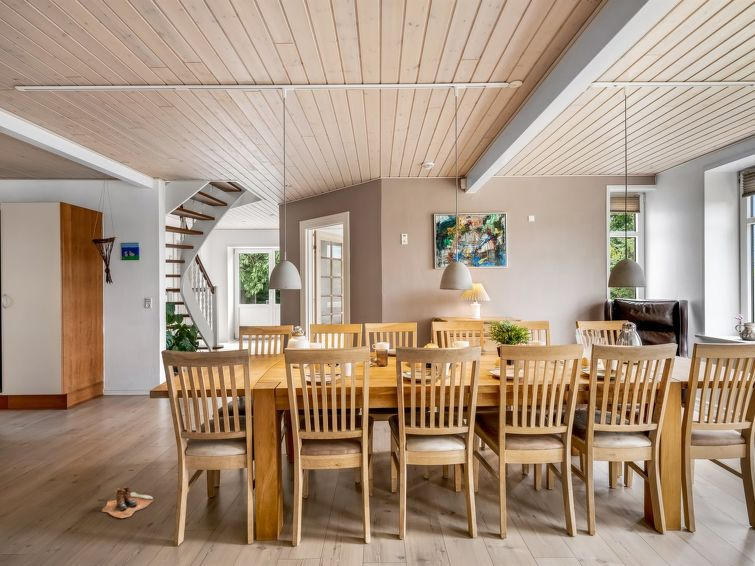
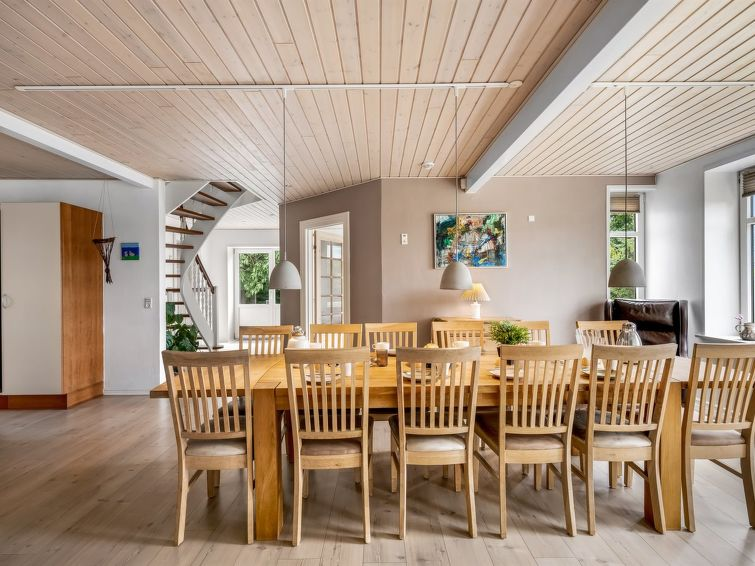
- boots (127, 497)
